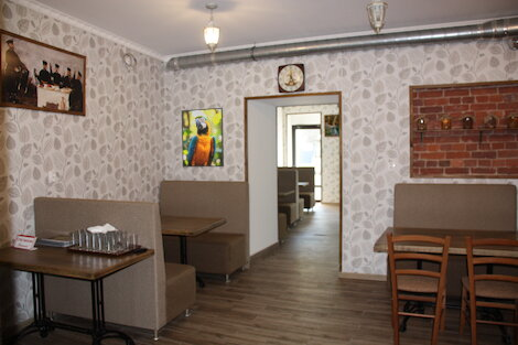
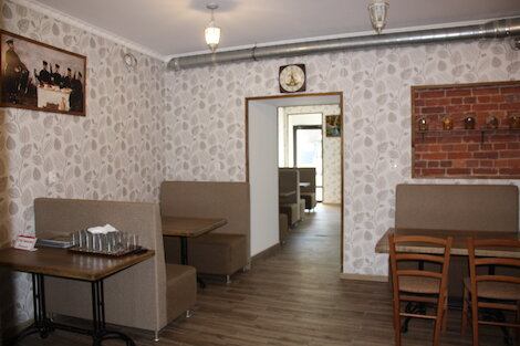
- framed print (202, 138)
